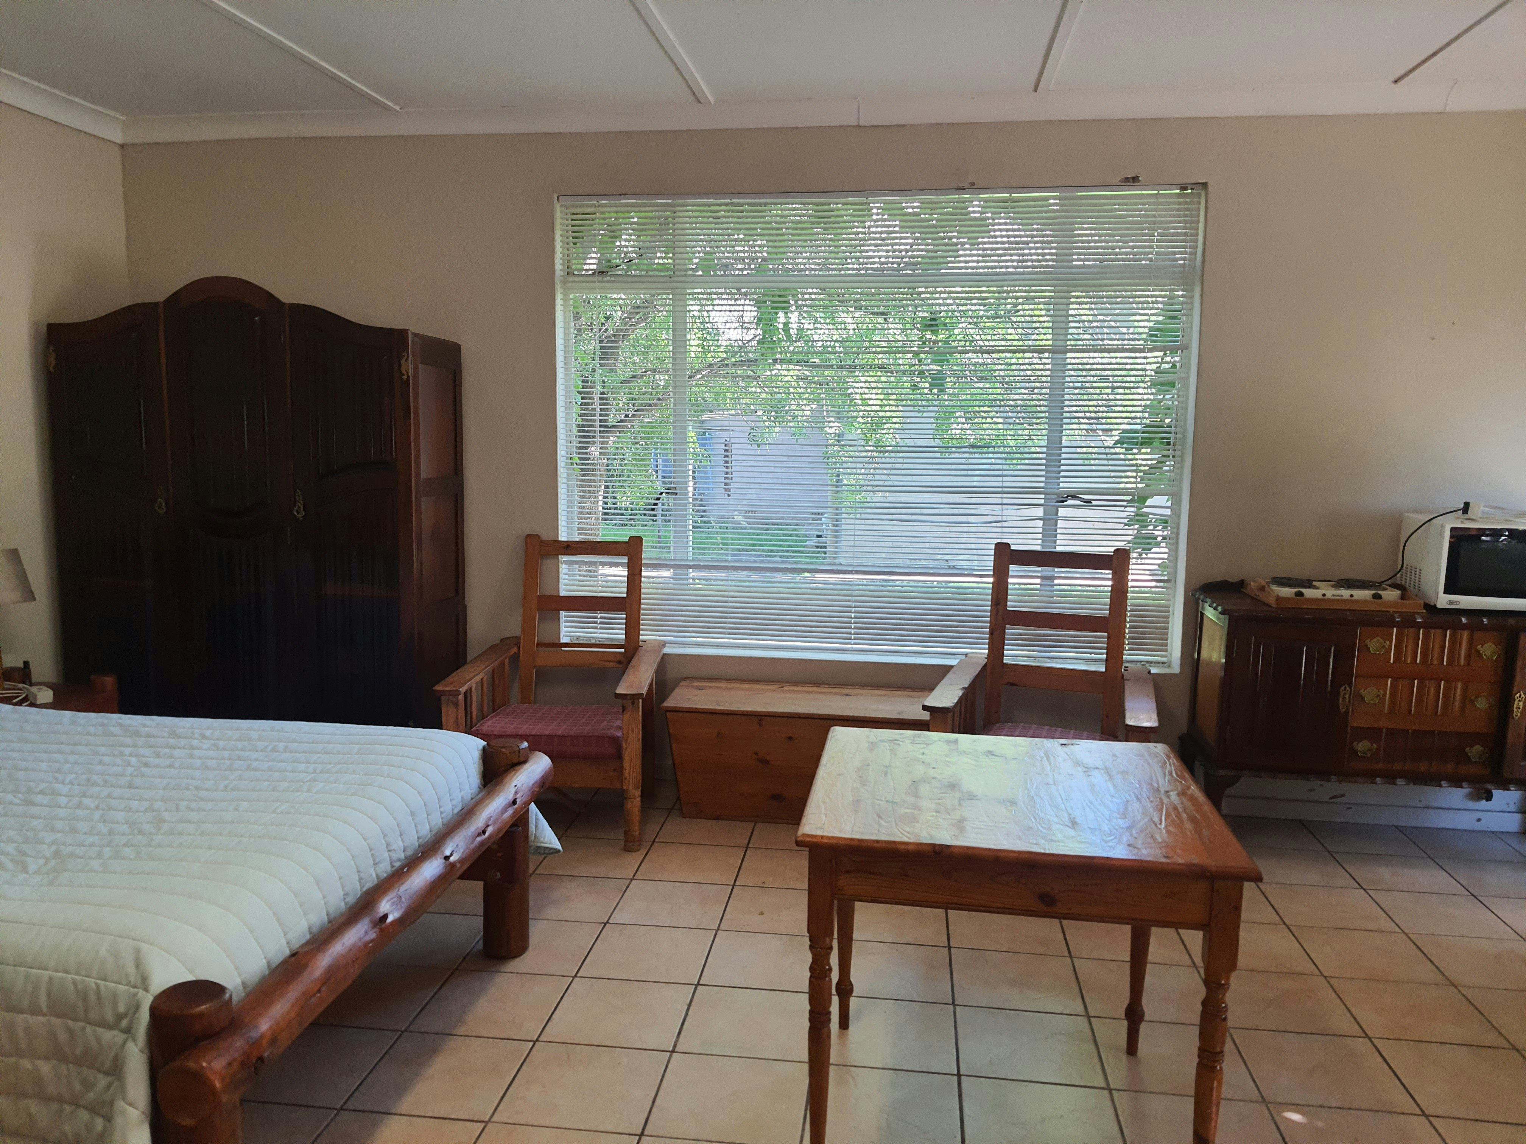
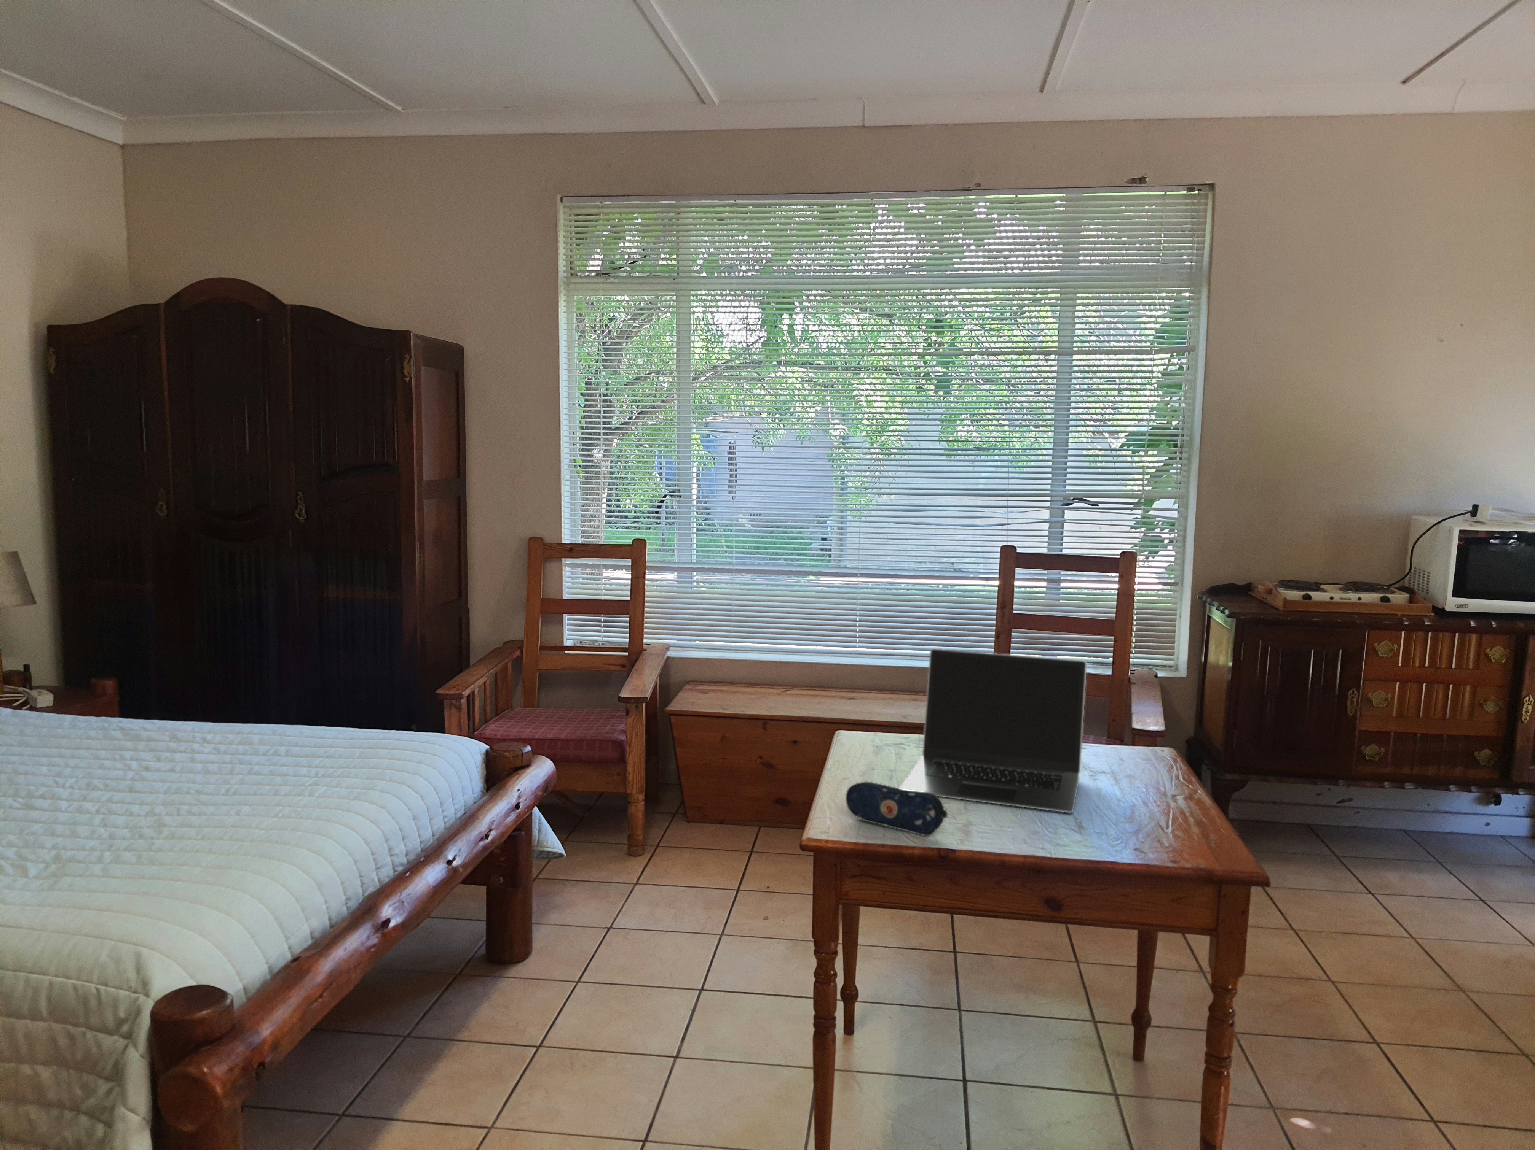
+ pencil case (894, 807)
+ laptop (996, 724)
